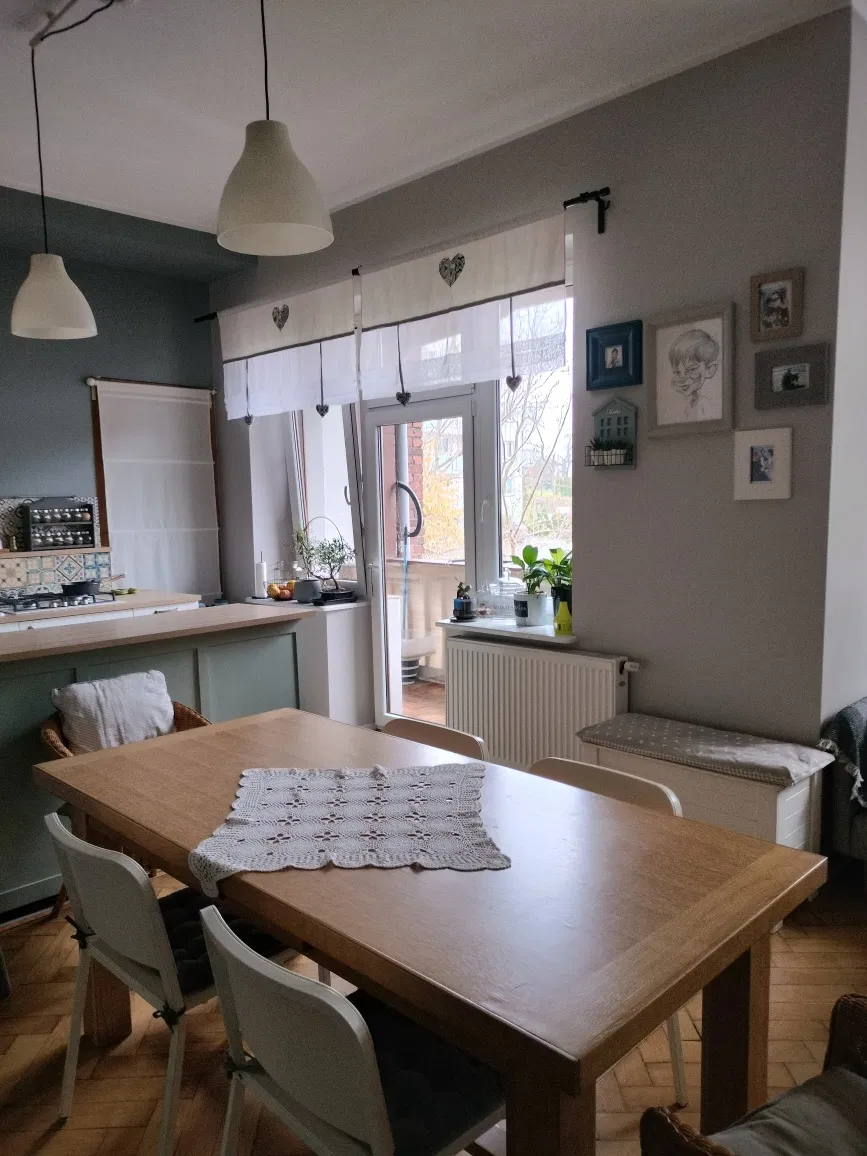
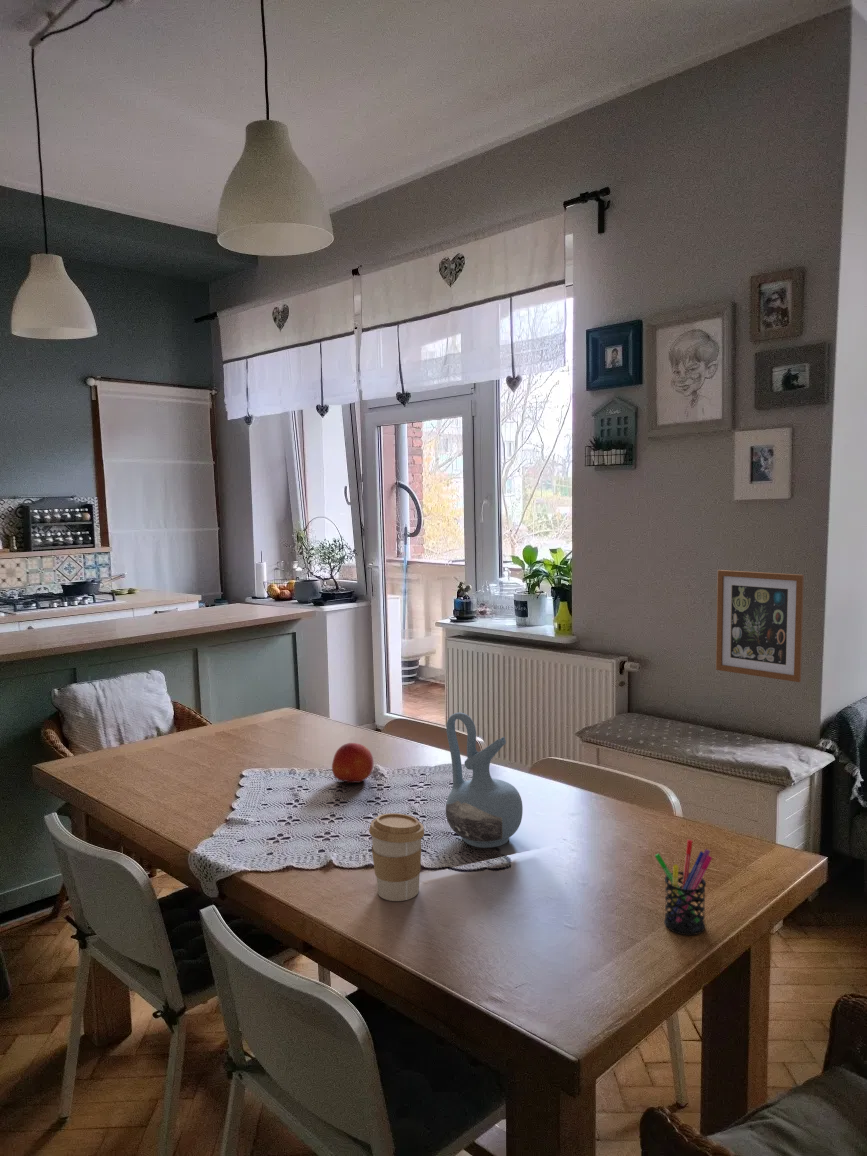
+ pen holder (681, 883)
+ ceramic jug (483, 778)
+ wall art (758, 624)
+ fruit (352, 762)
+ coffee cup (397, 854)
